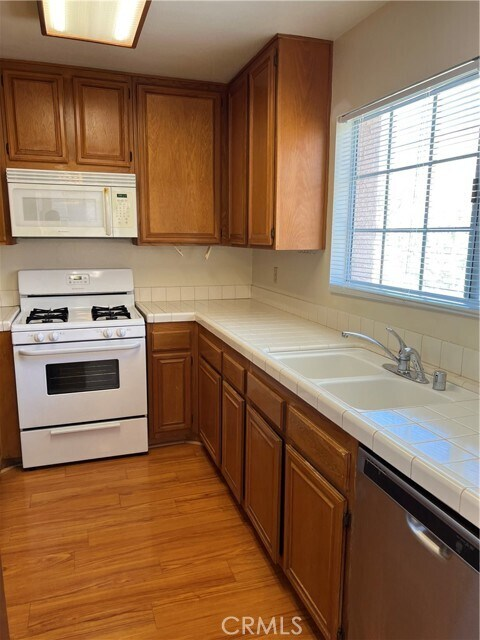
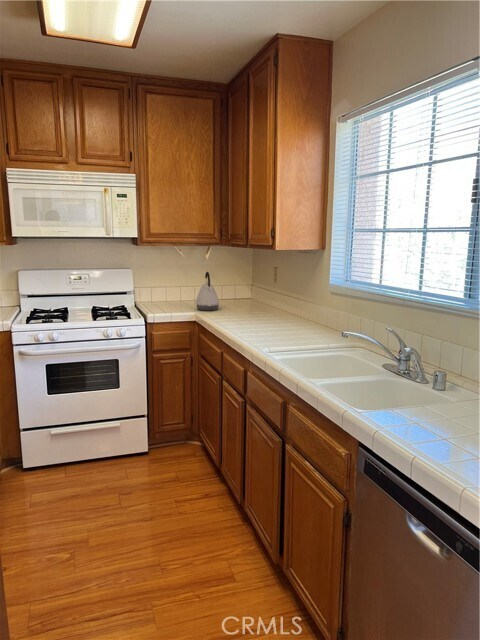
+ kettle (207, 290)
